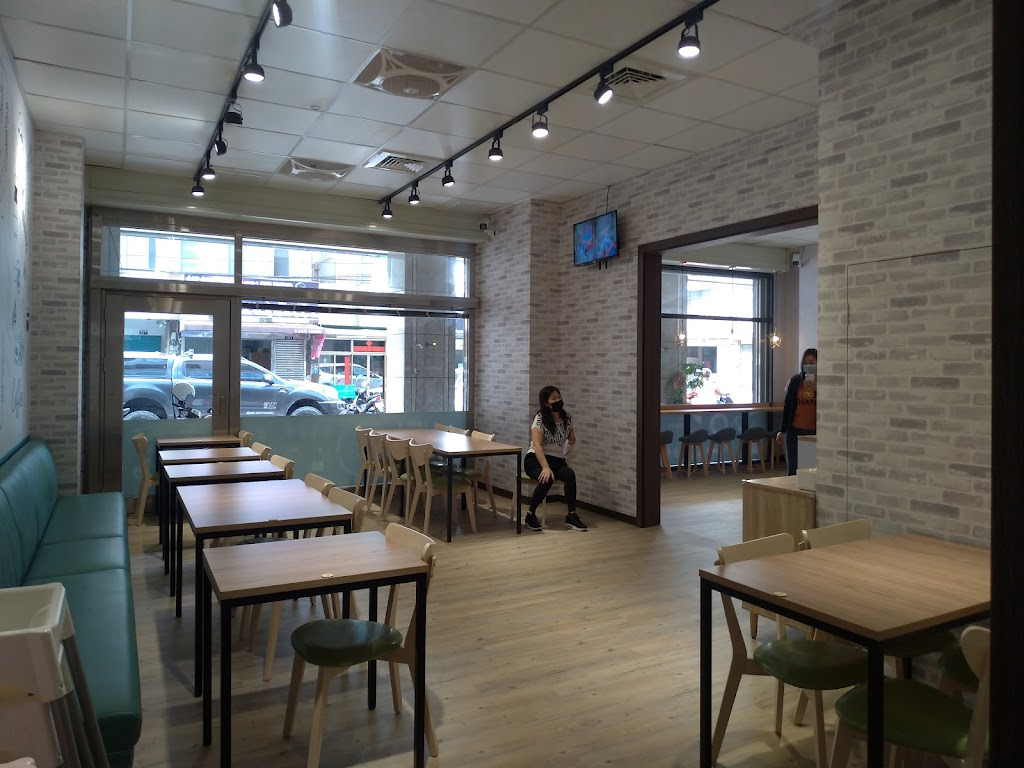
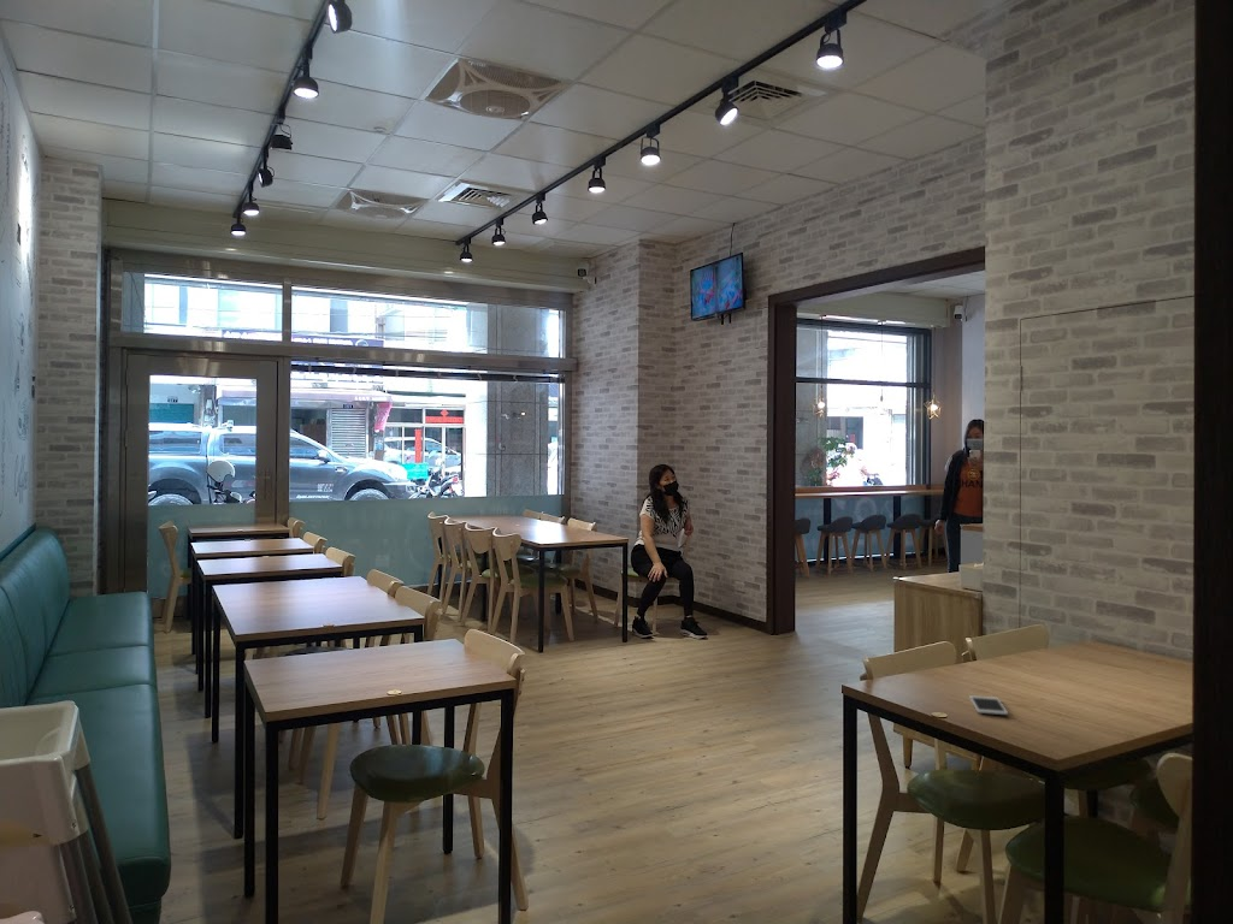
+ cell phone (987, 705)
